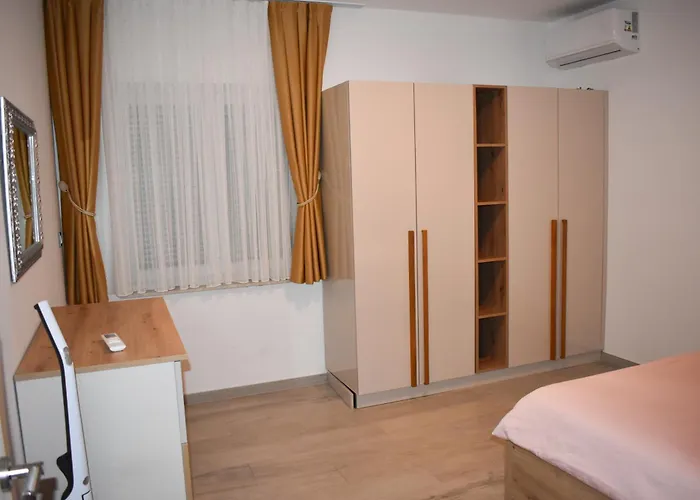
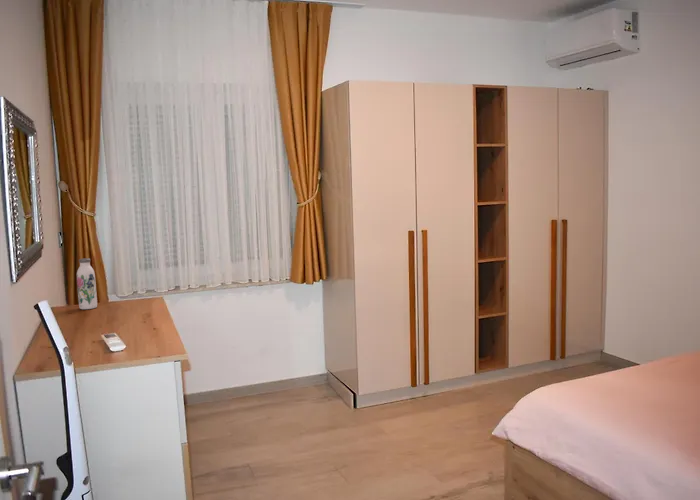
+ water bottle (86, 283)
